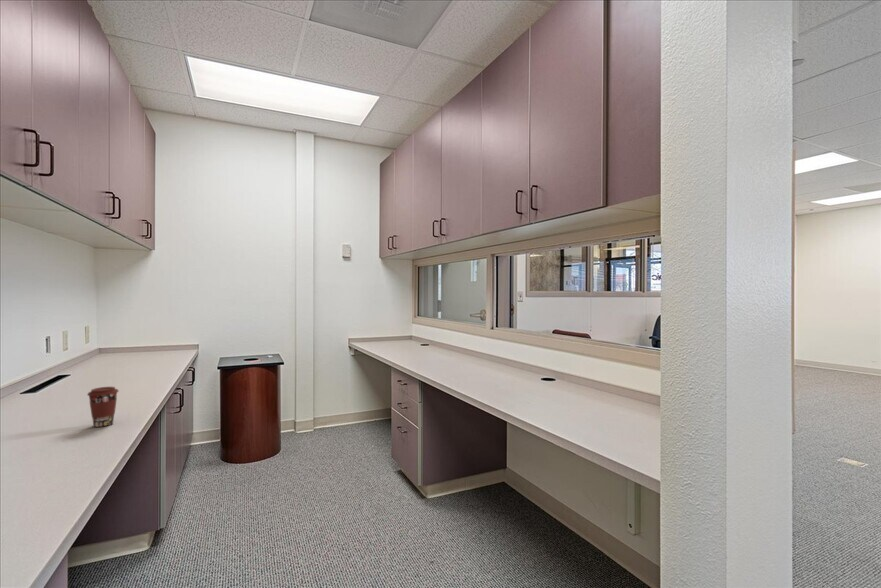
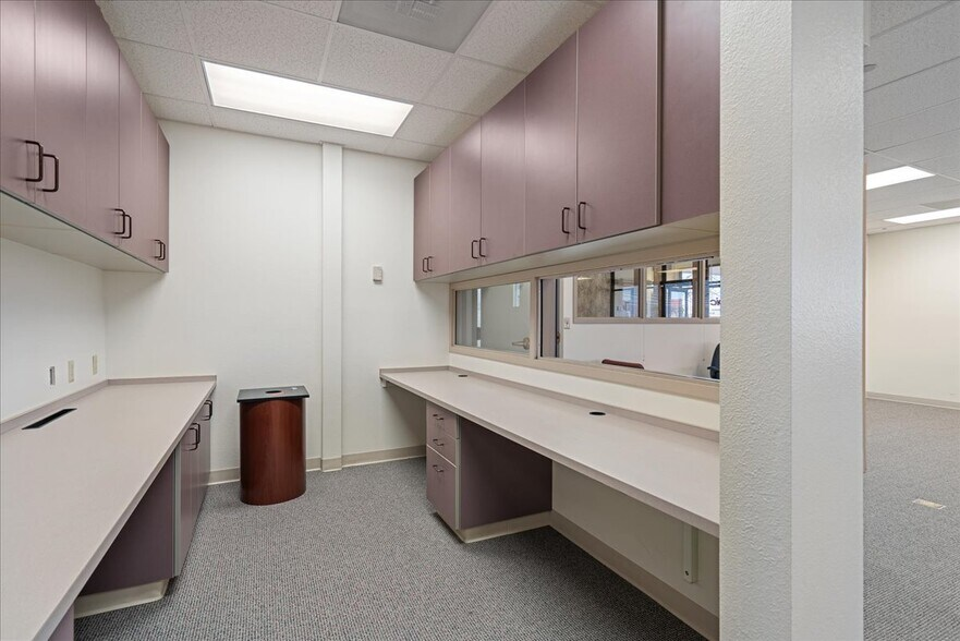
- coffee cup (103, 406)
